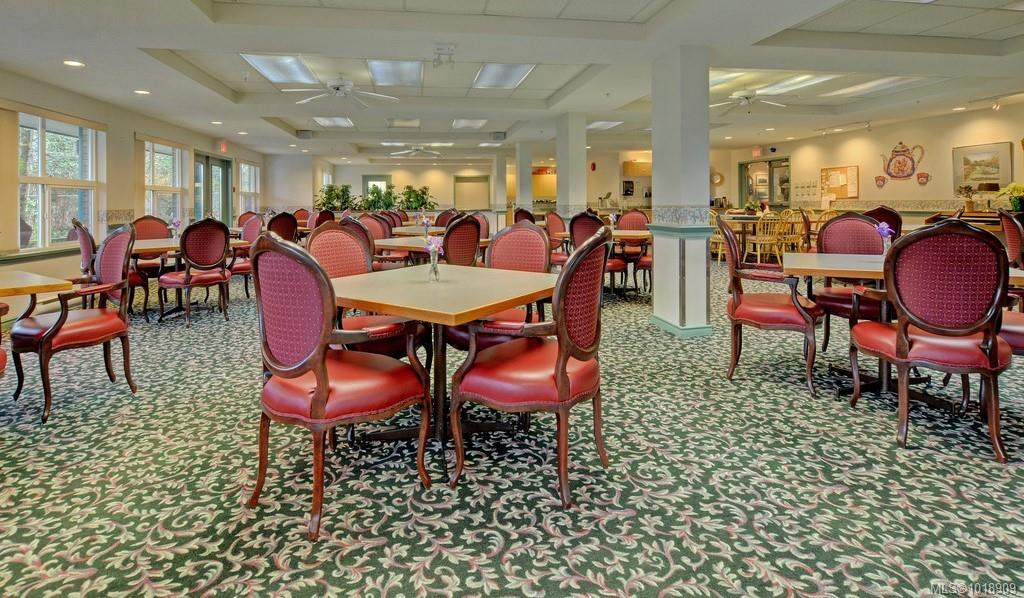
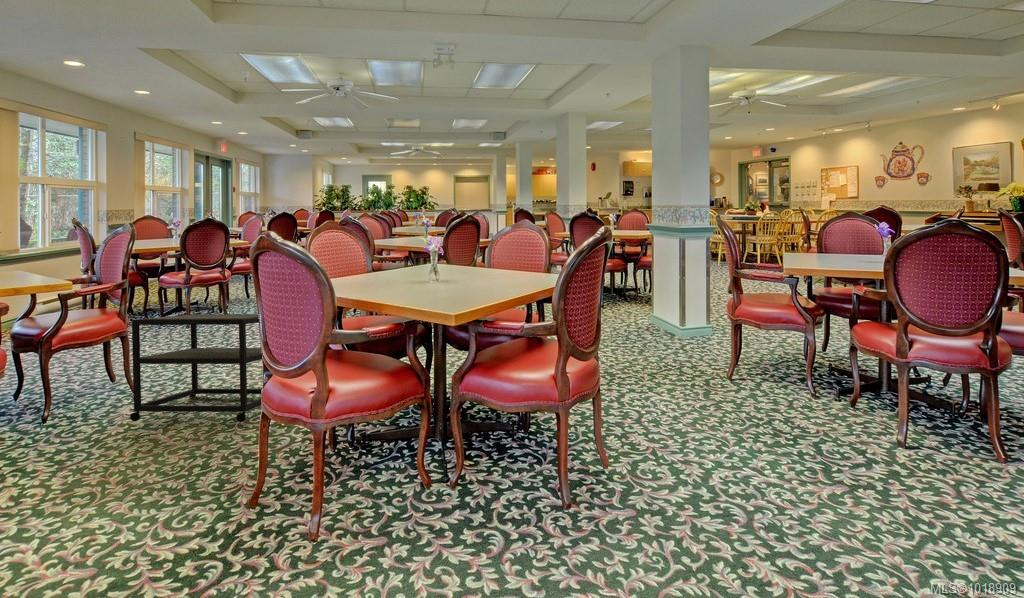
+ side table (214, 363)
